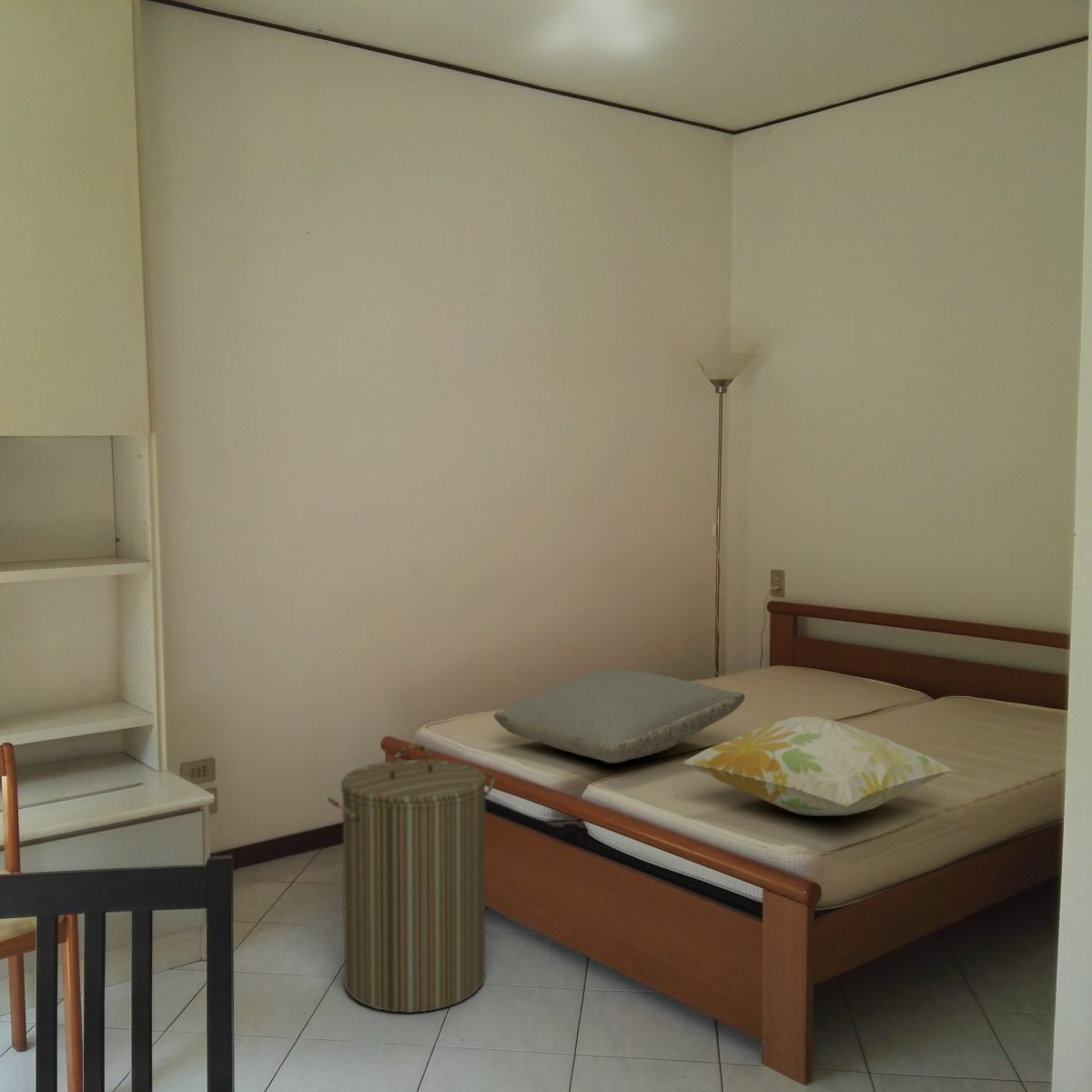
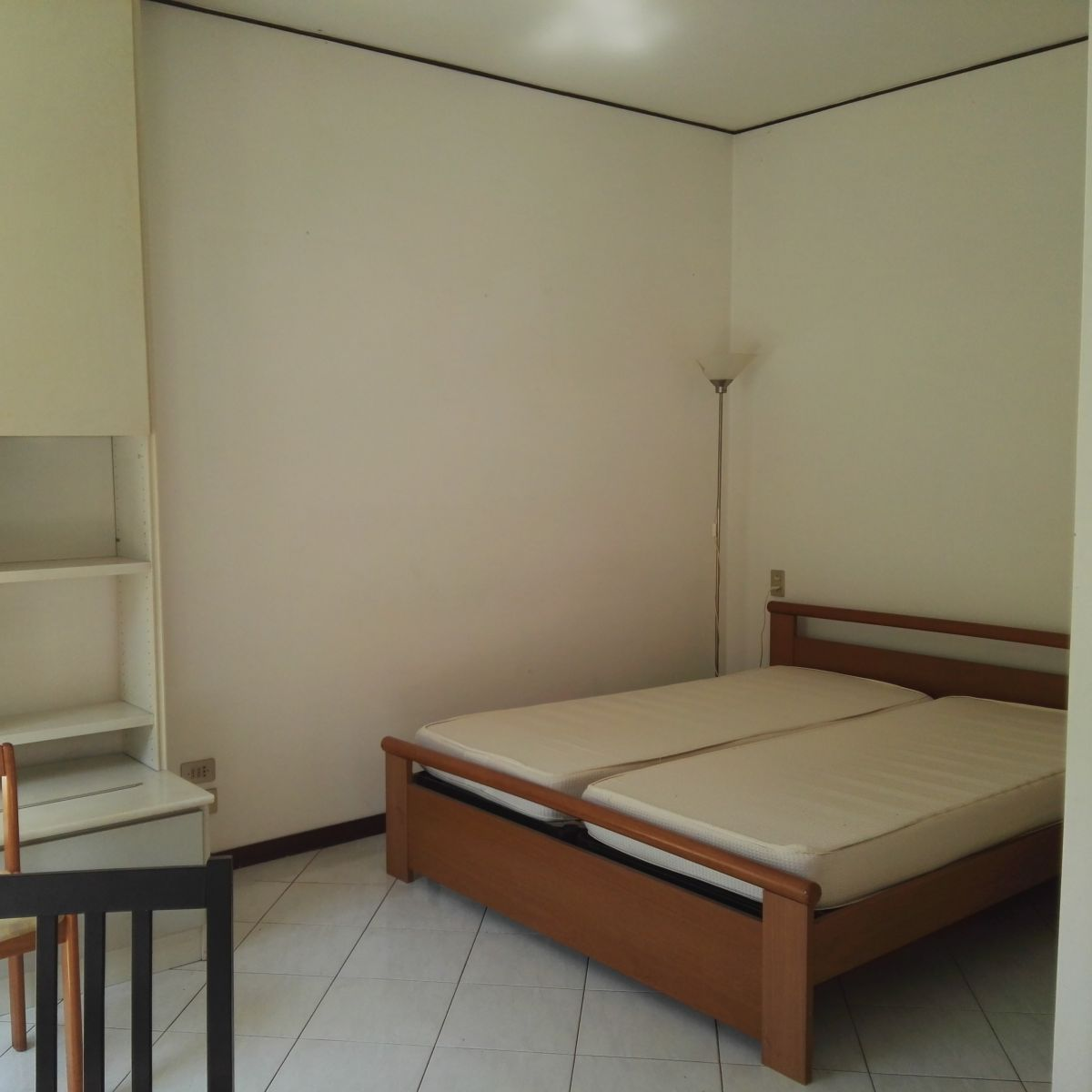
- laundry hamper (414, 863)
- pillow (618, 713)
- decorative pillow (817, 766)
